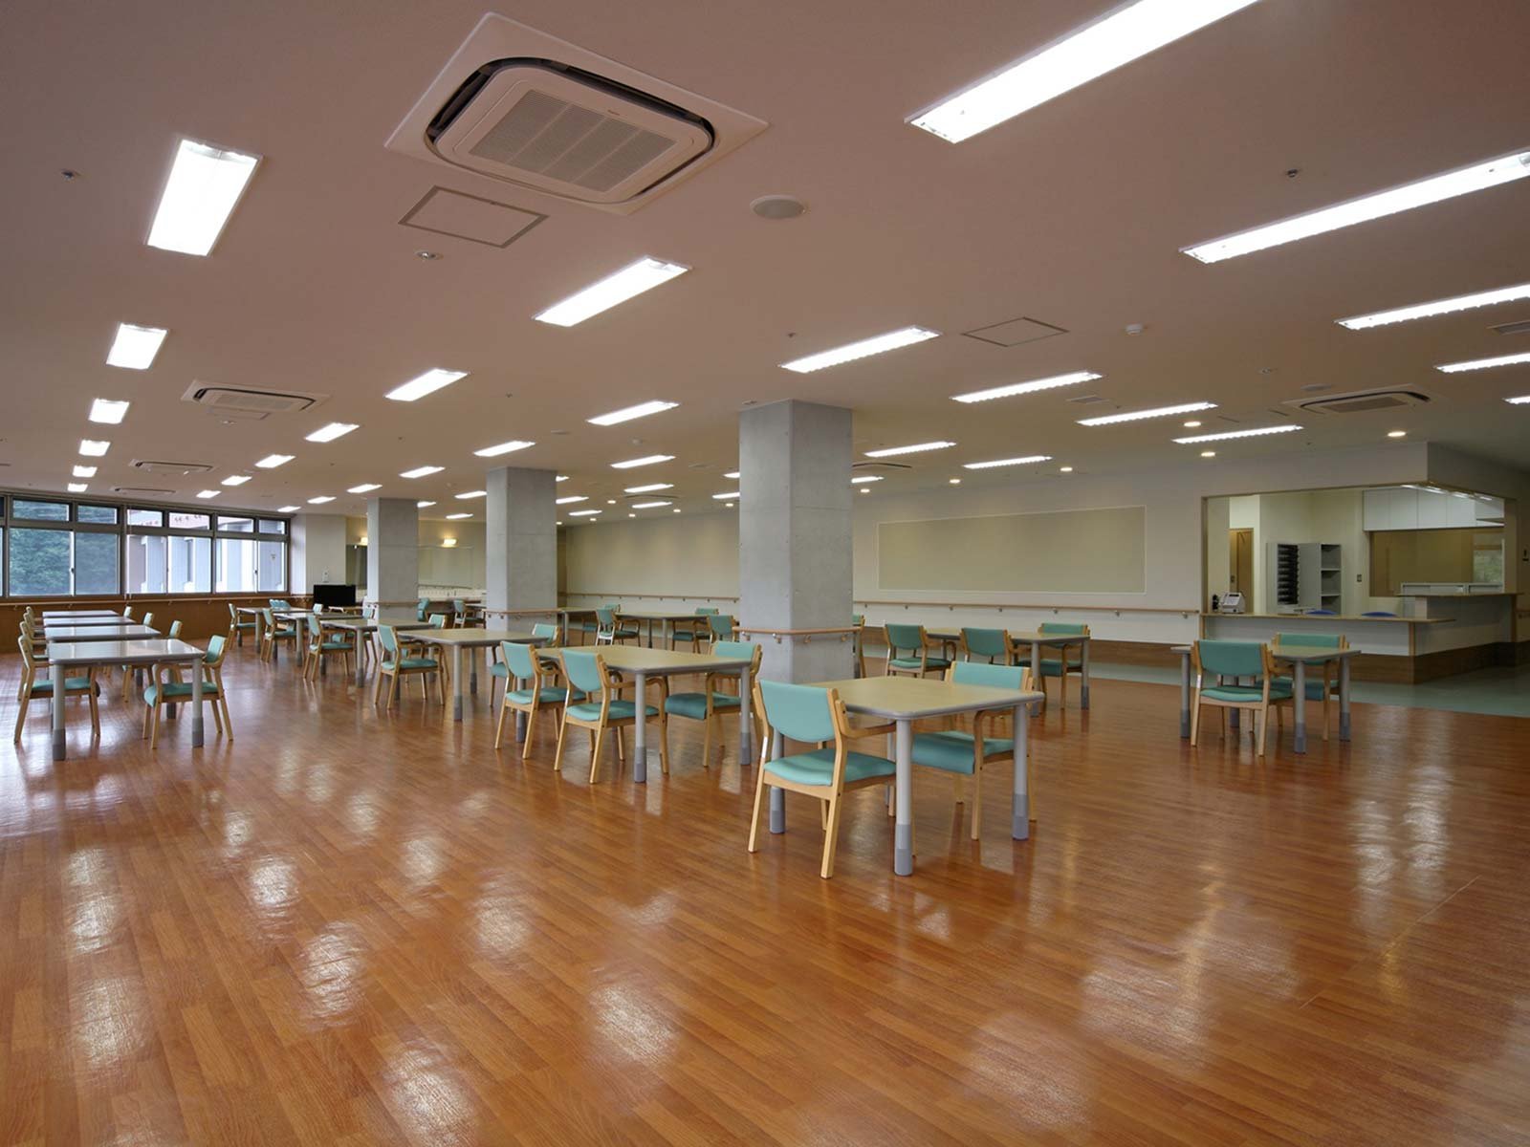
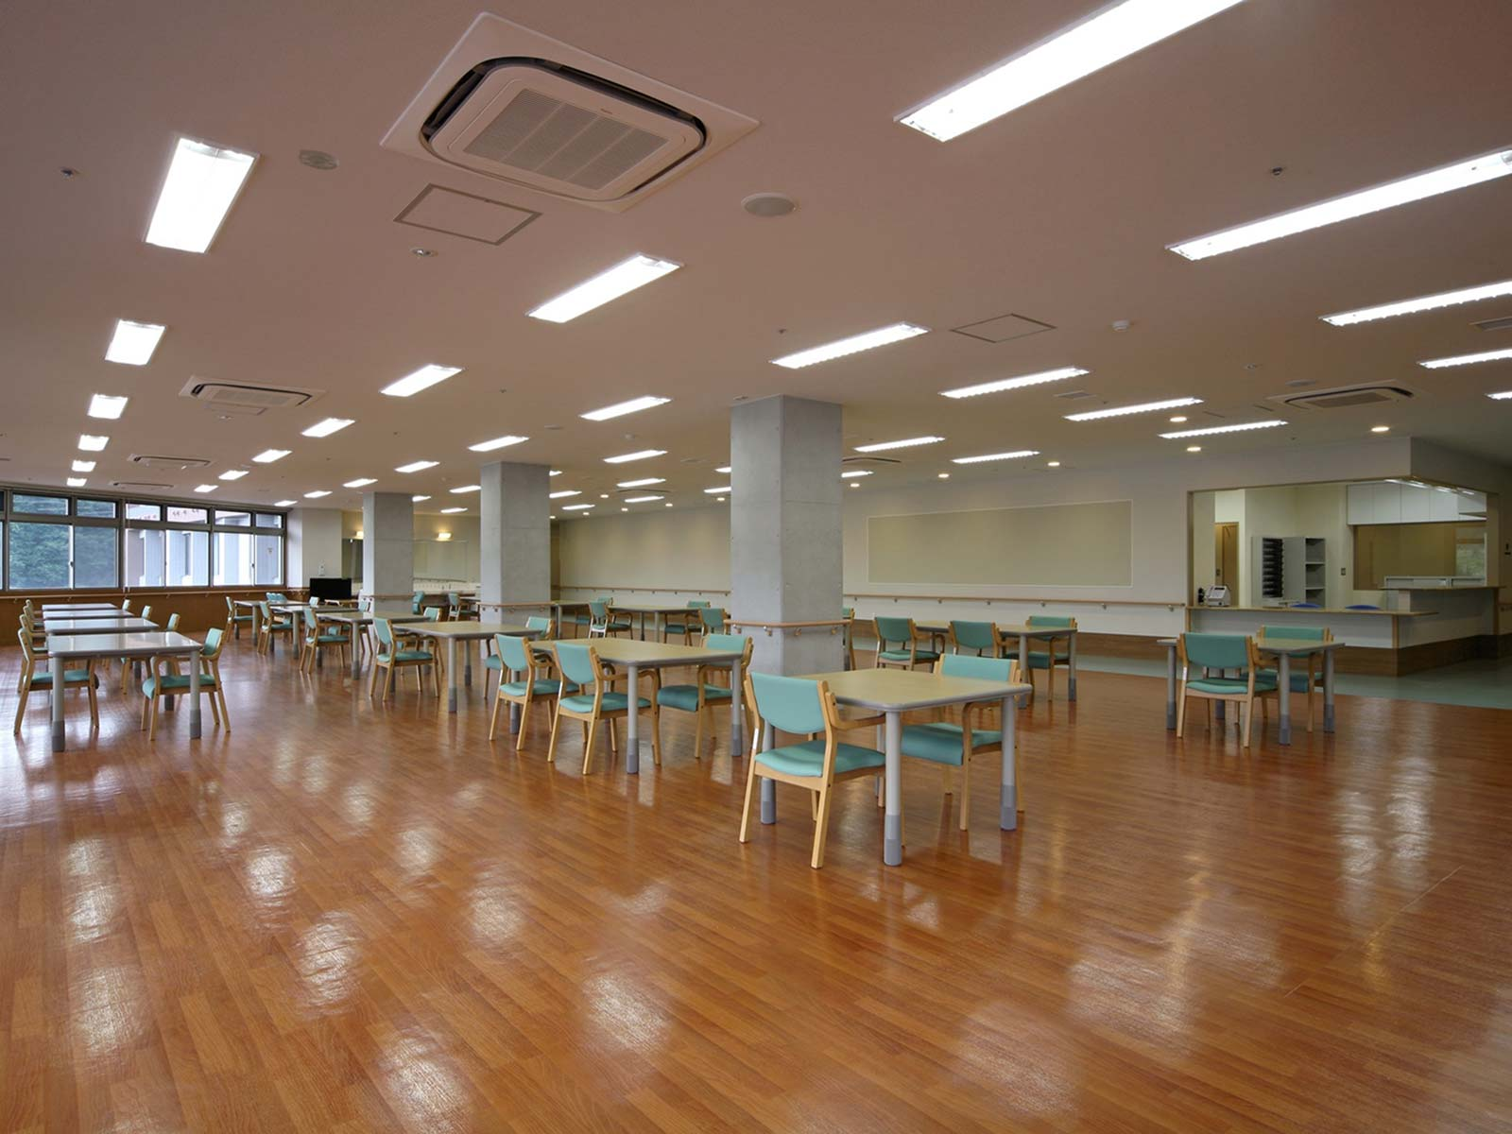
+ smoke detector (318, 162)
